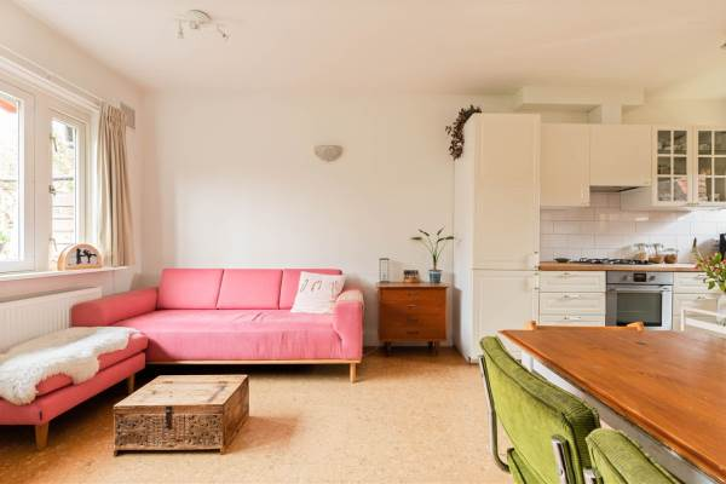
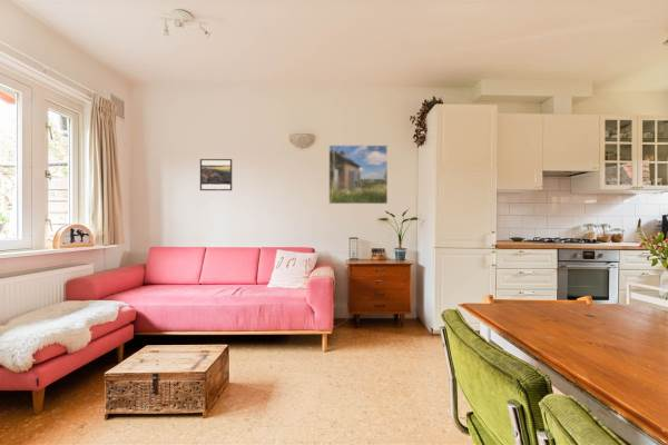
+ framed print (357, 175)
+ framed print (216, 175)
